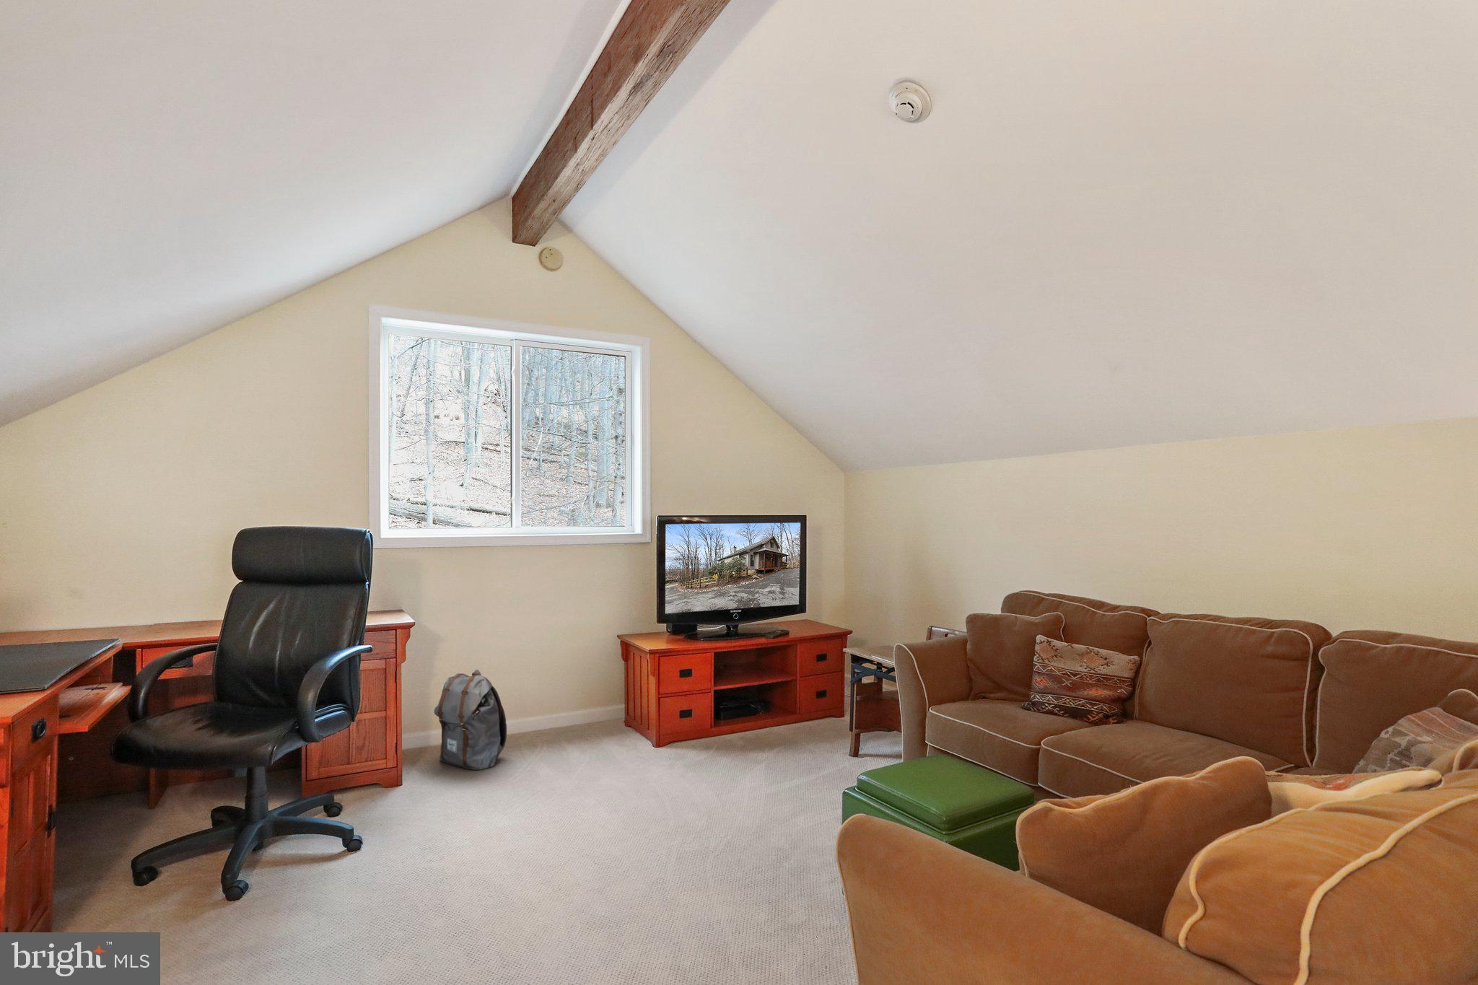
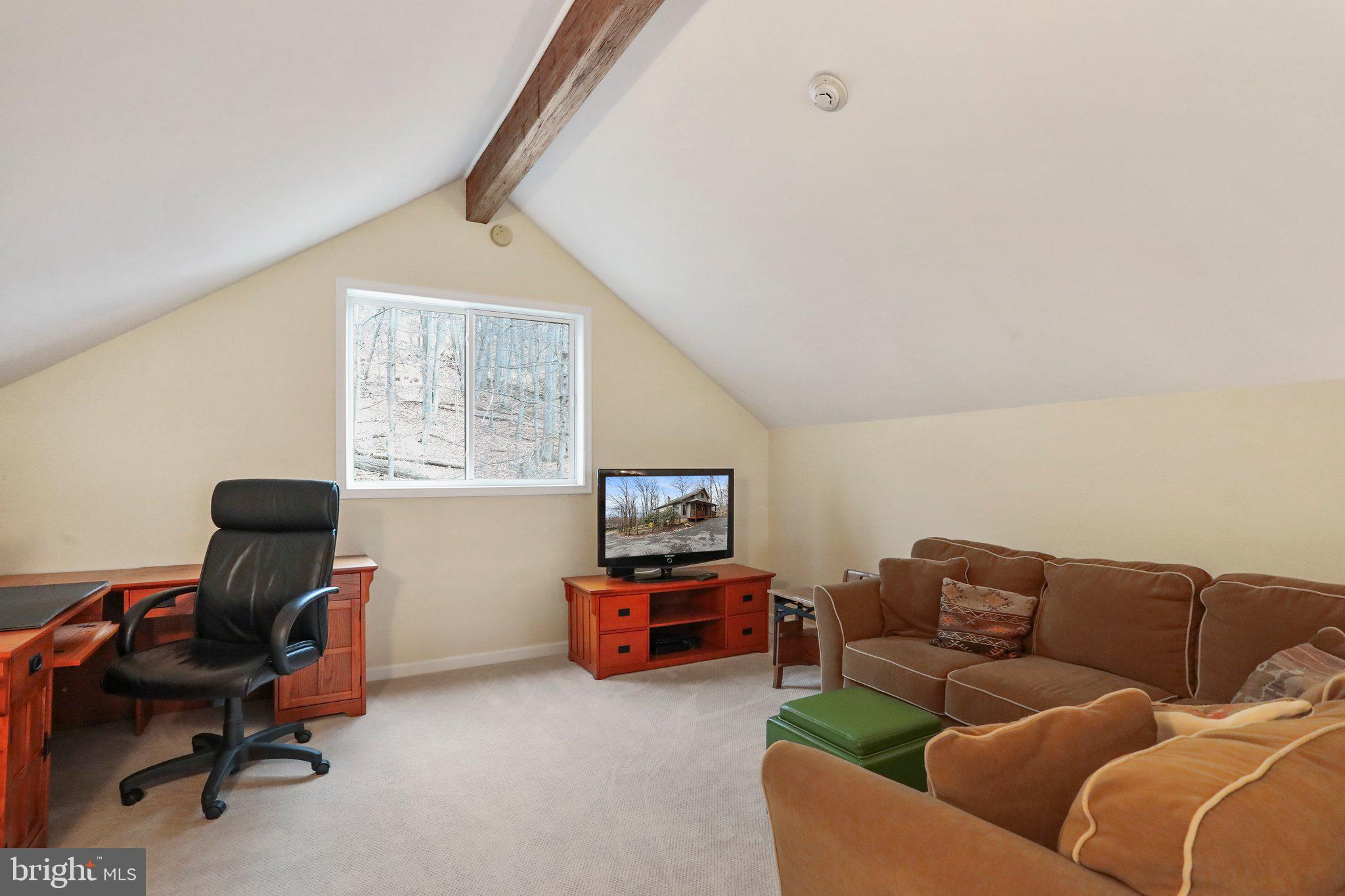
- backpack (470, 716)
